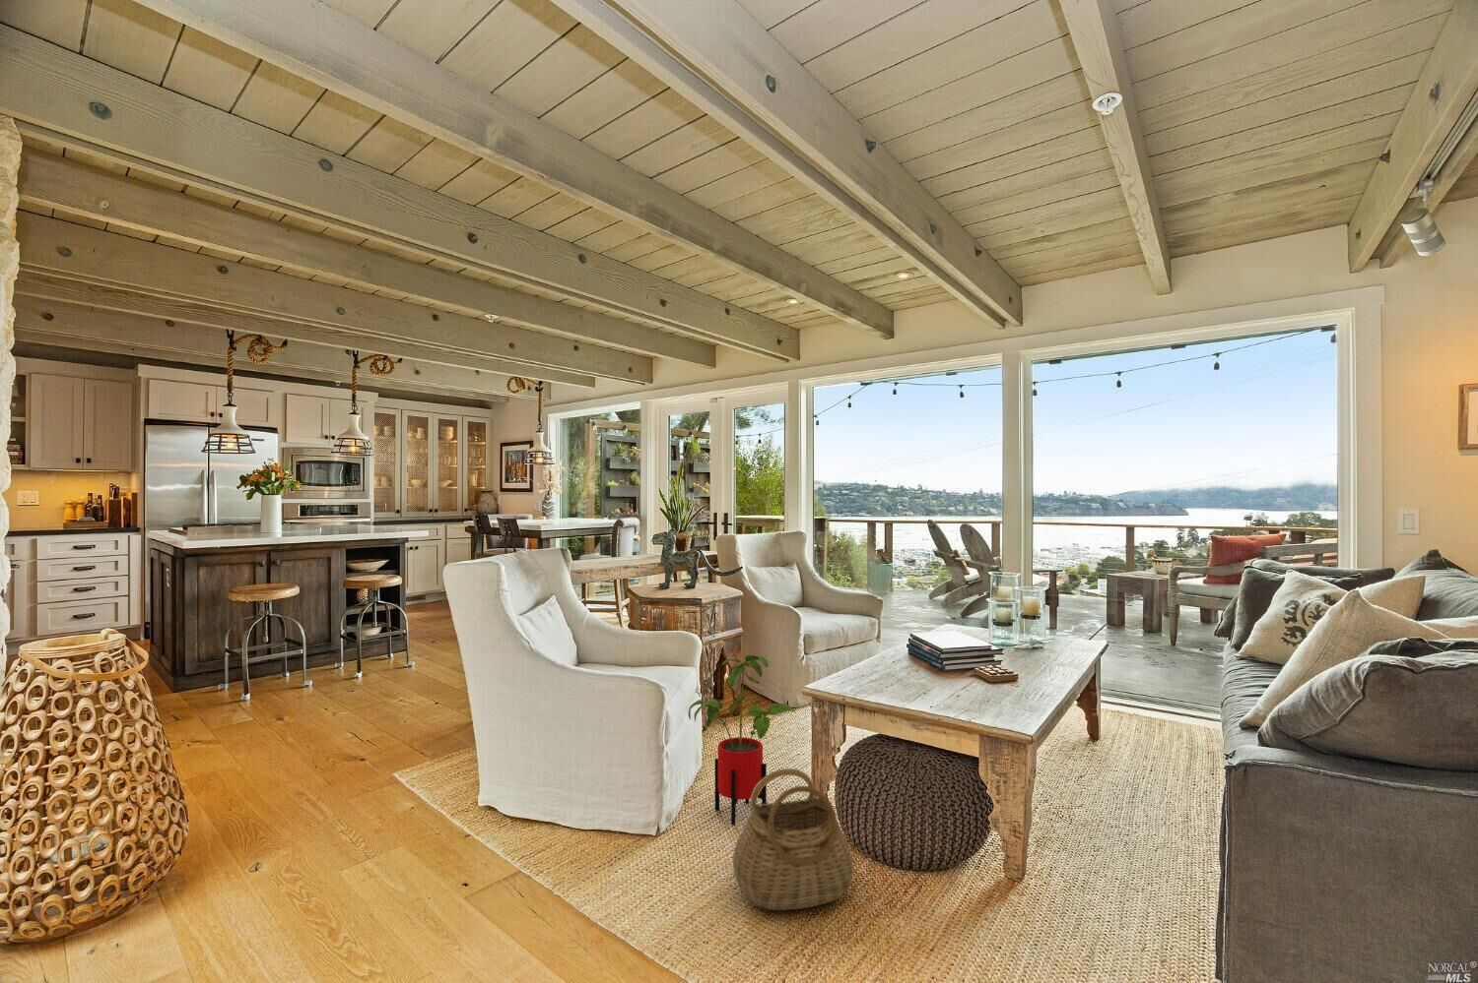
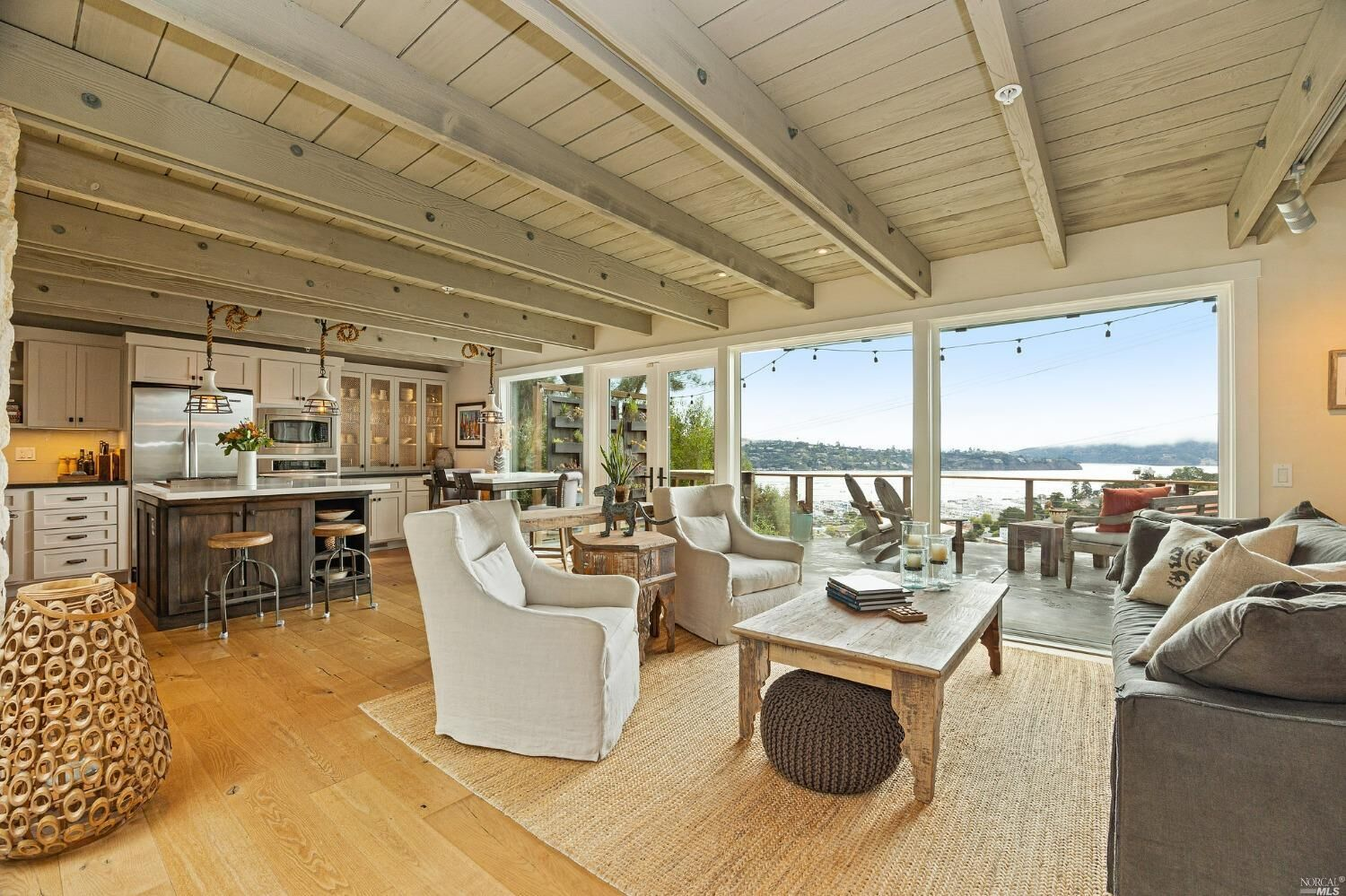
- house plant (743, 737)
- basket (792, 834)
